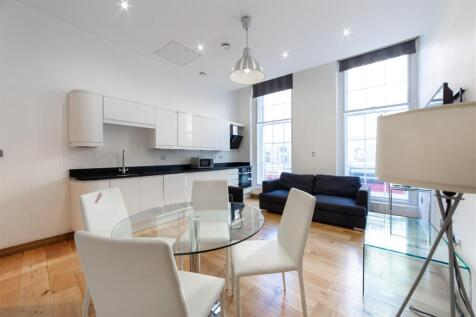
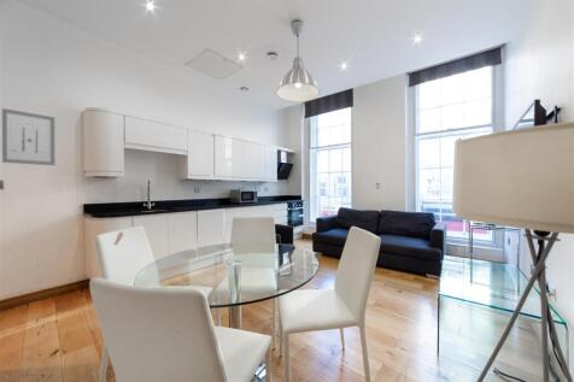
+ wall art (29, 139)
